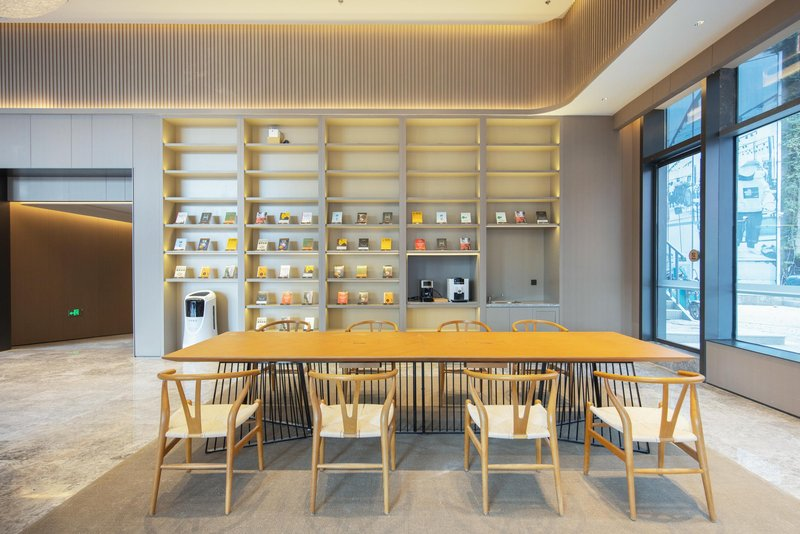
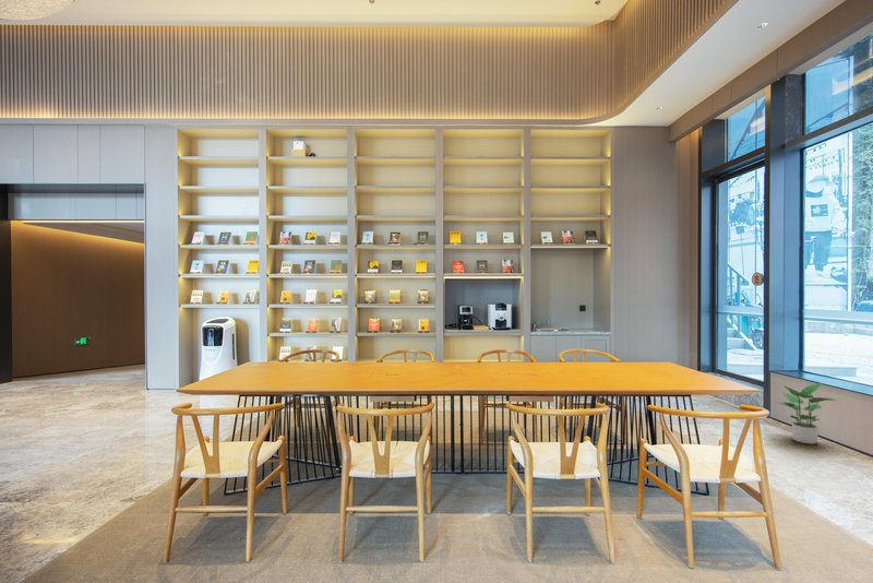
+ potted plant (800, 411)
